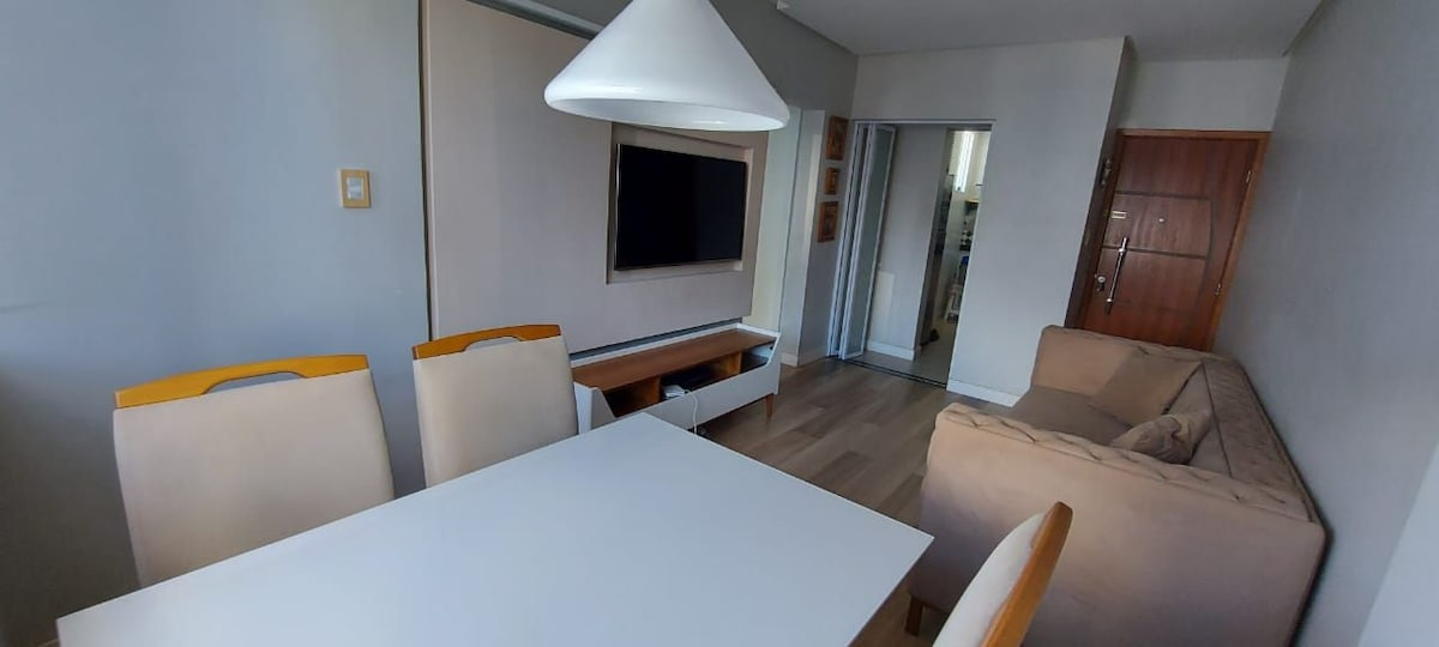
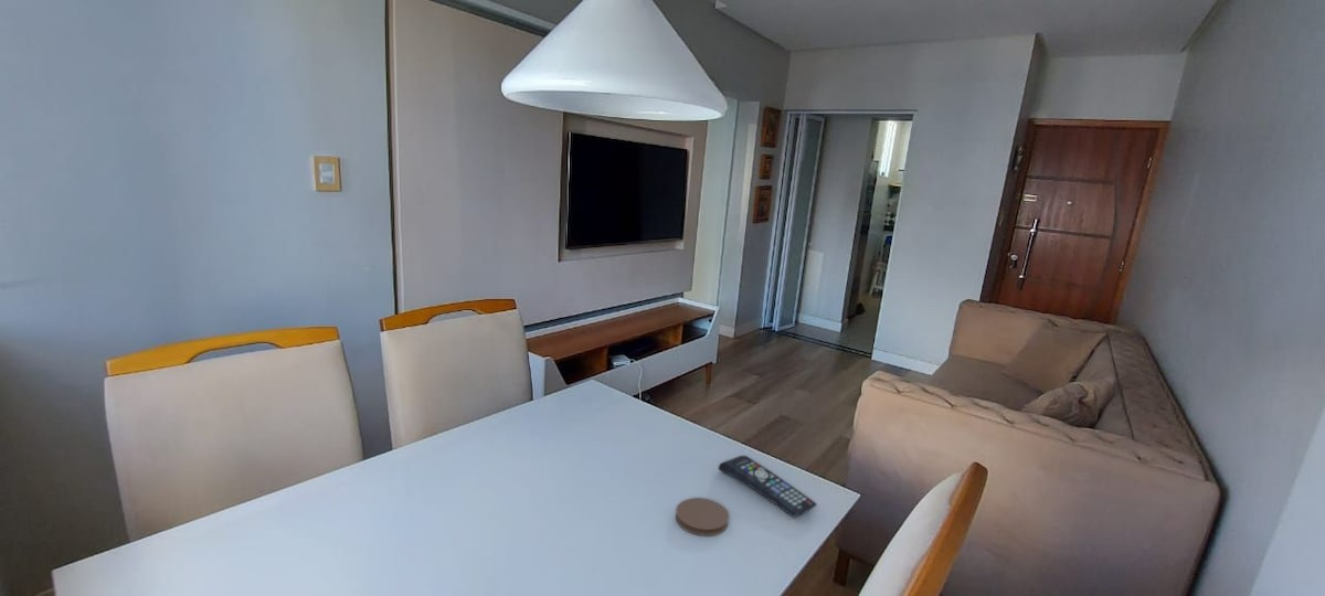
+ remote control (764, 482)
+ coaster (701, 515)
